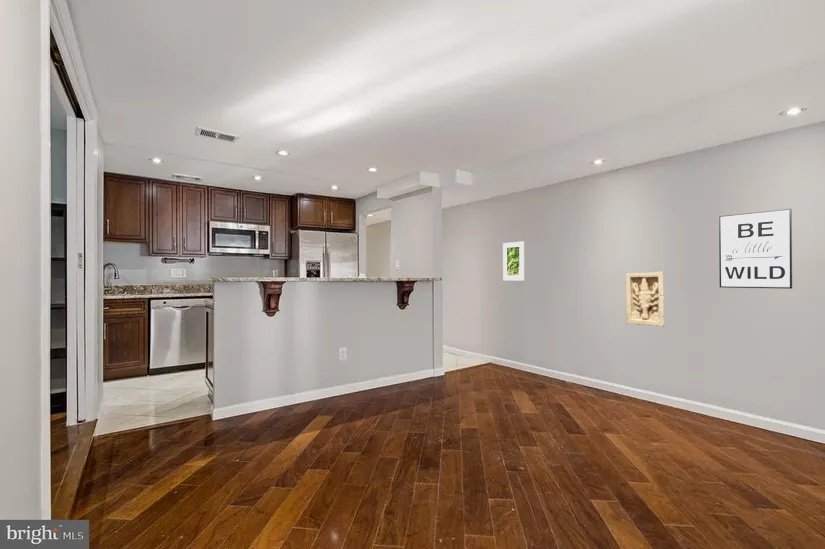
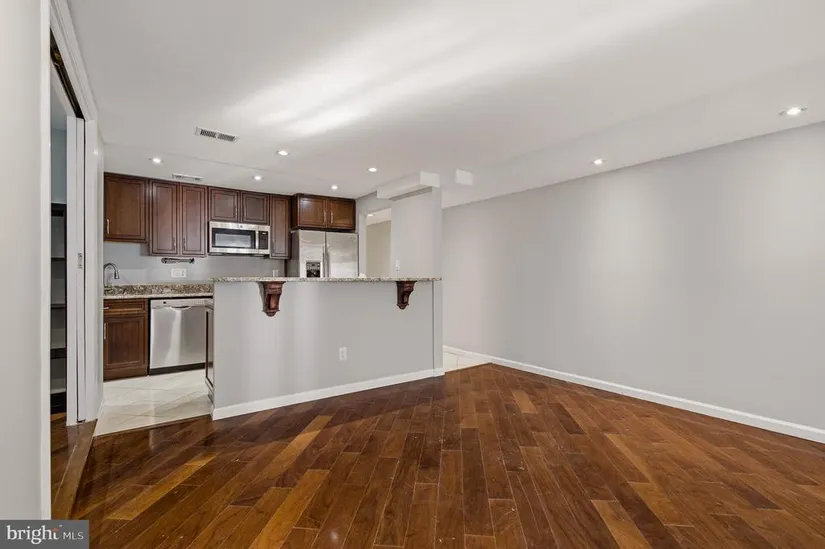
- stone relief (645, 298)
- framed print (513, 261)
- wall art (753, 250)
